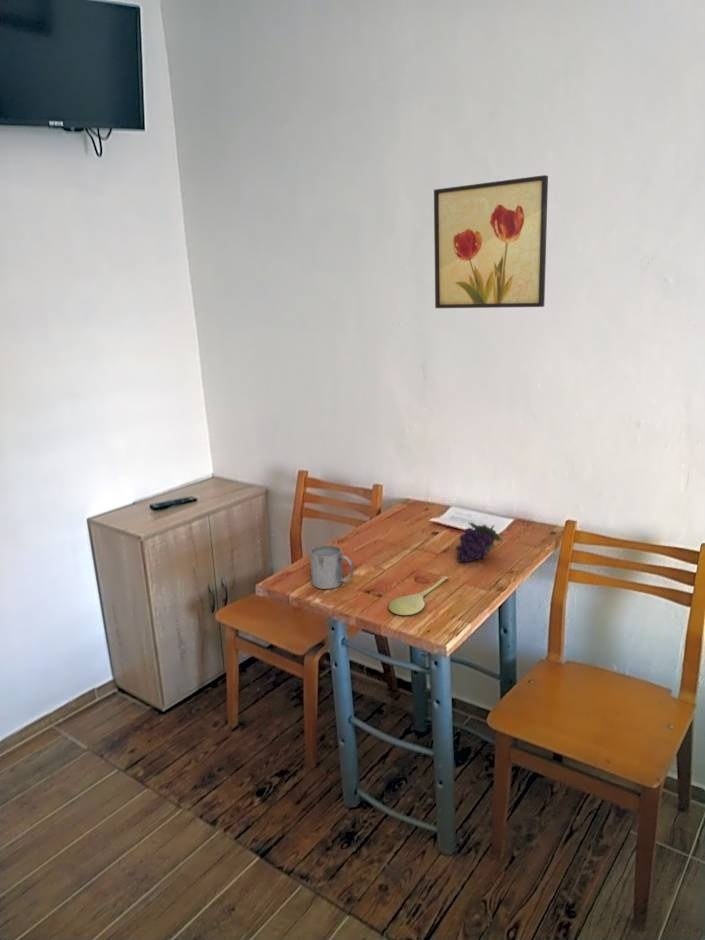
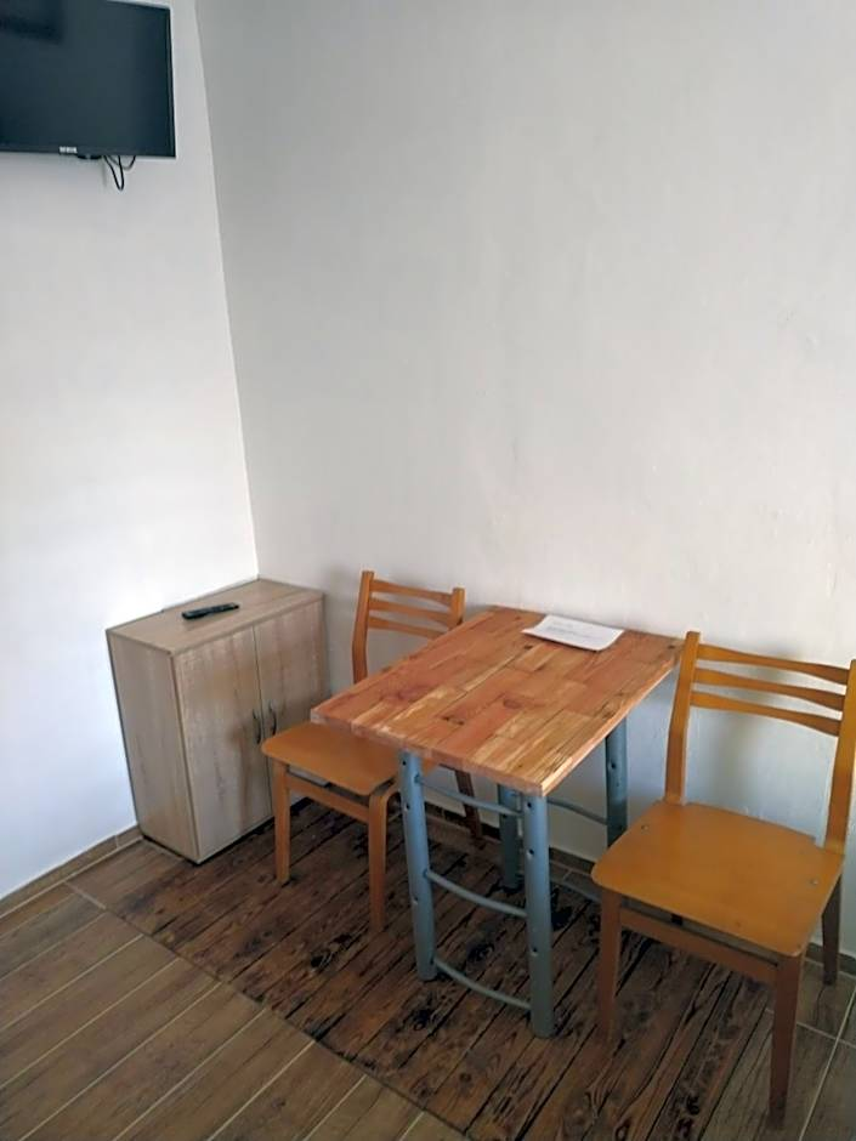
- wall art (488, 246)
- mug (332, 567)
- fruit (478, 540)
- spoon (422, 593)
